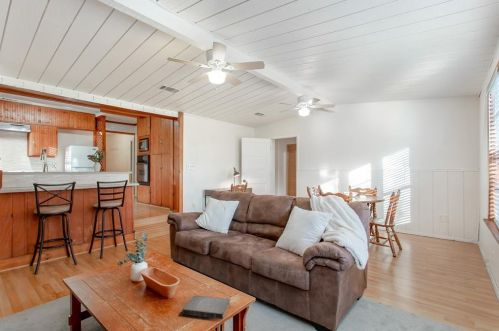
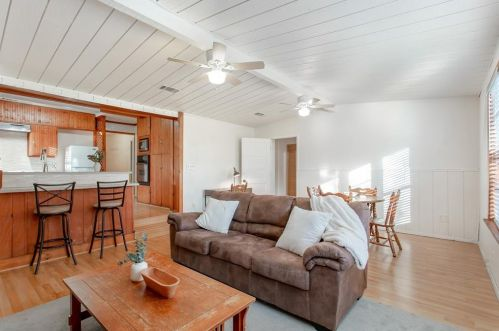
- book (207, 306)
